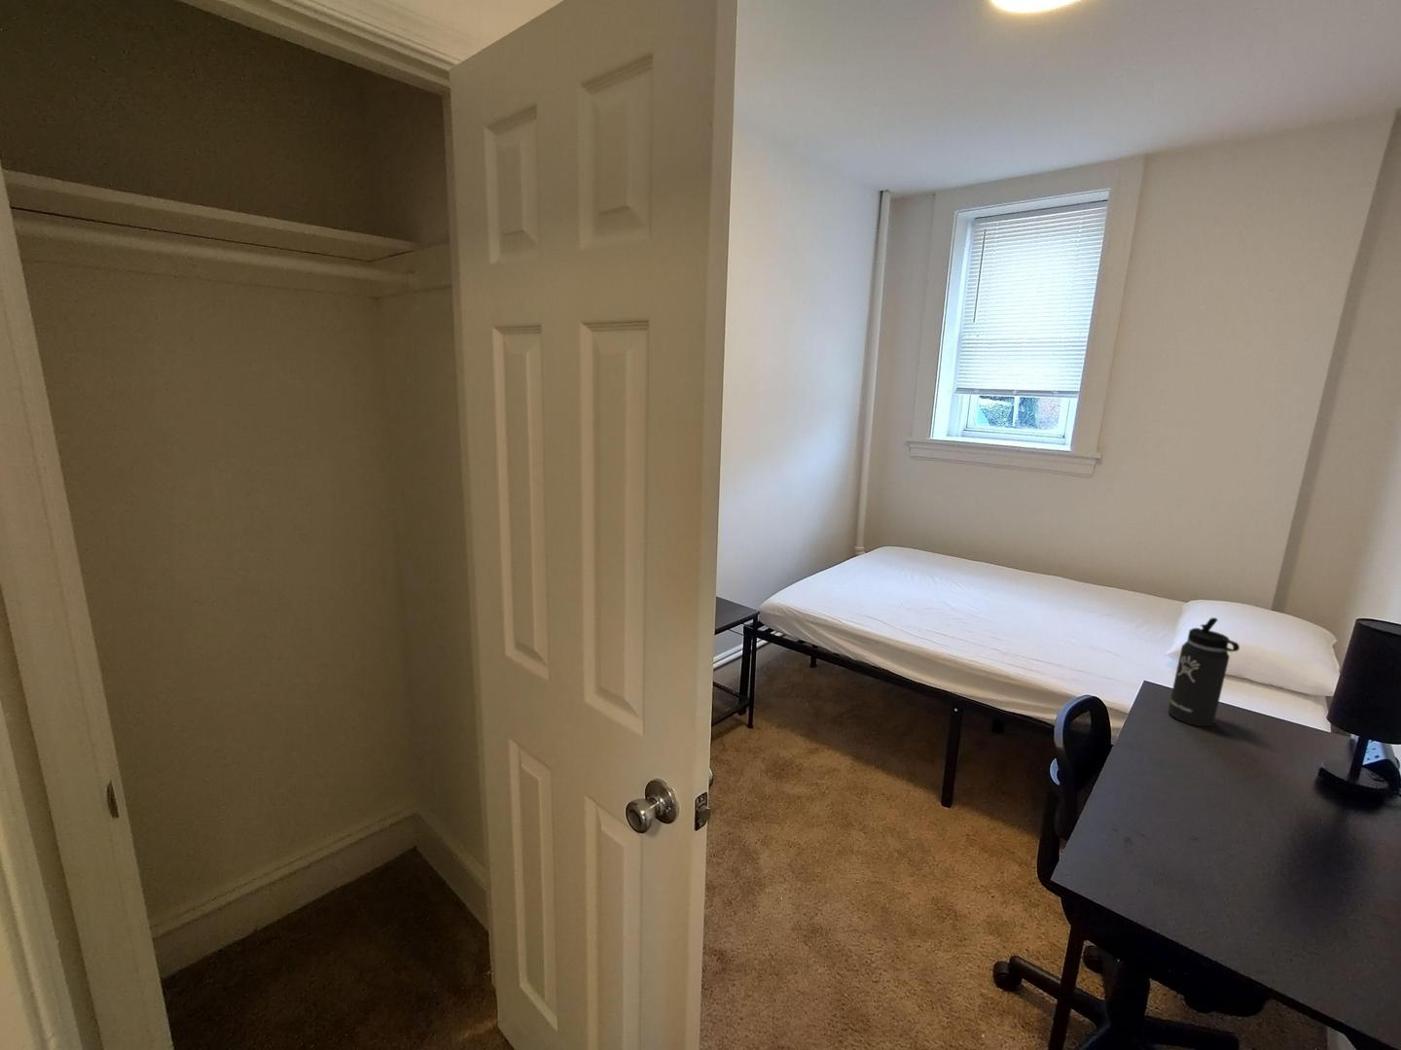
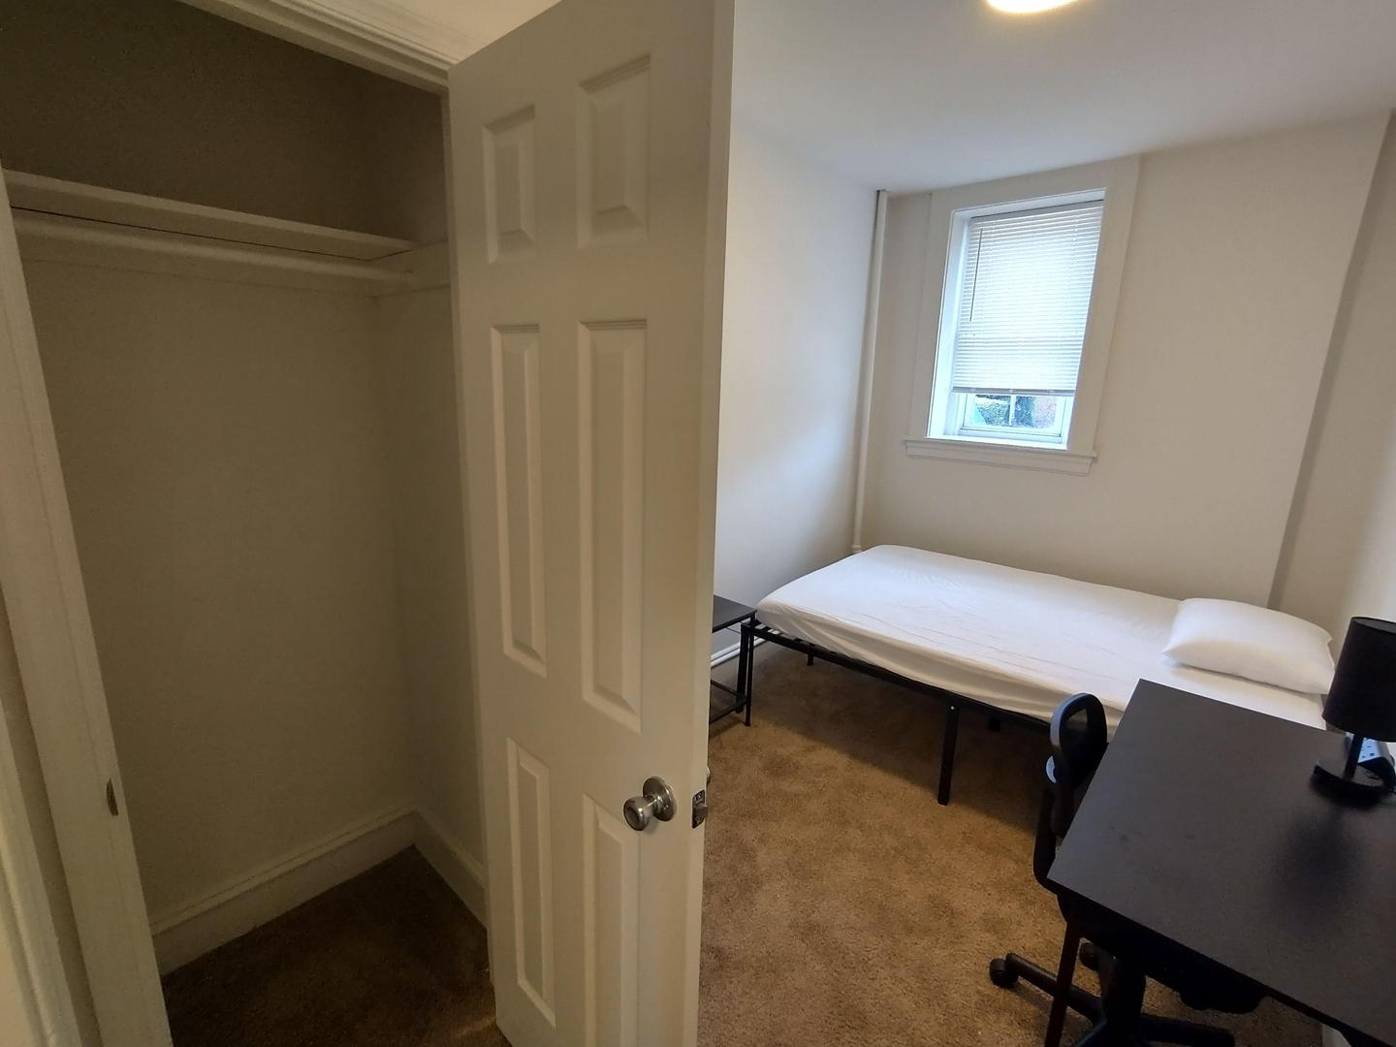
- thermos bottle (1206, 669)
